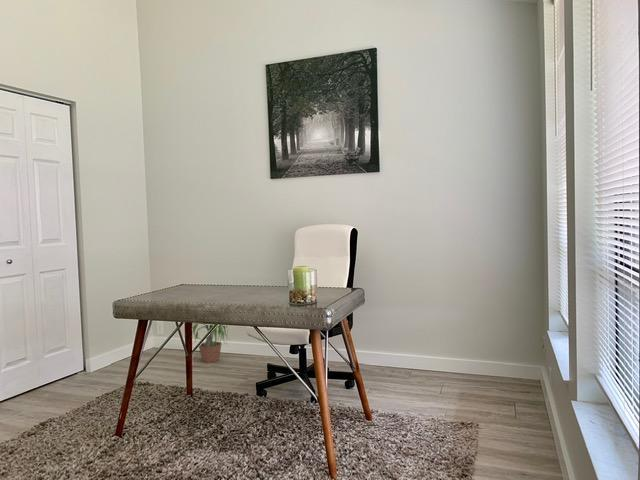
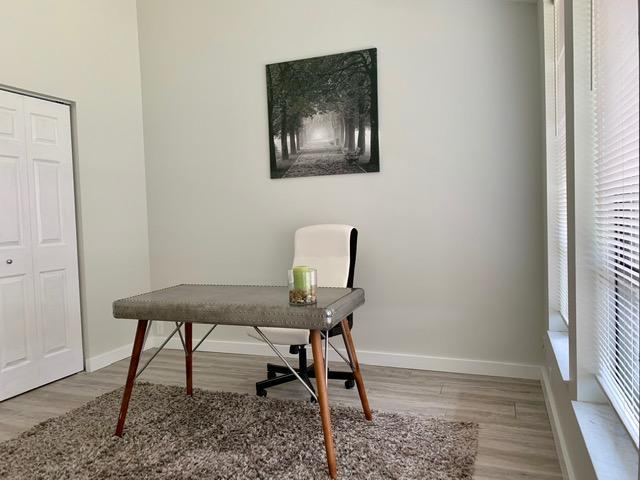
- potted plant (215, 338)
